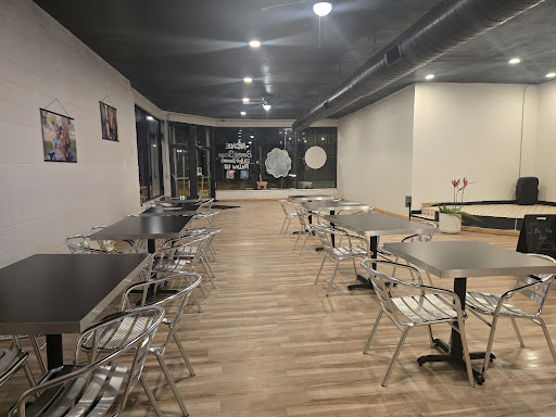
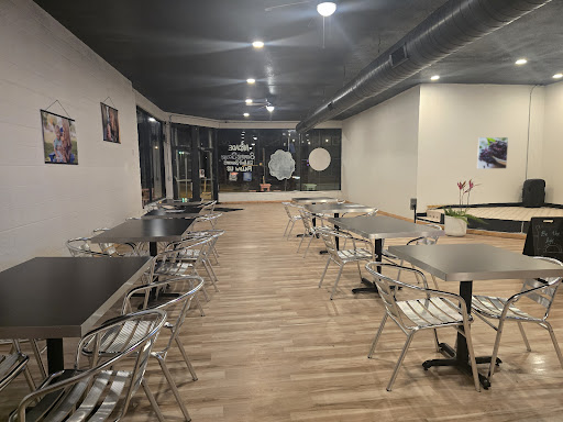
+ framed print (493, 153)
